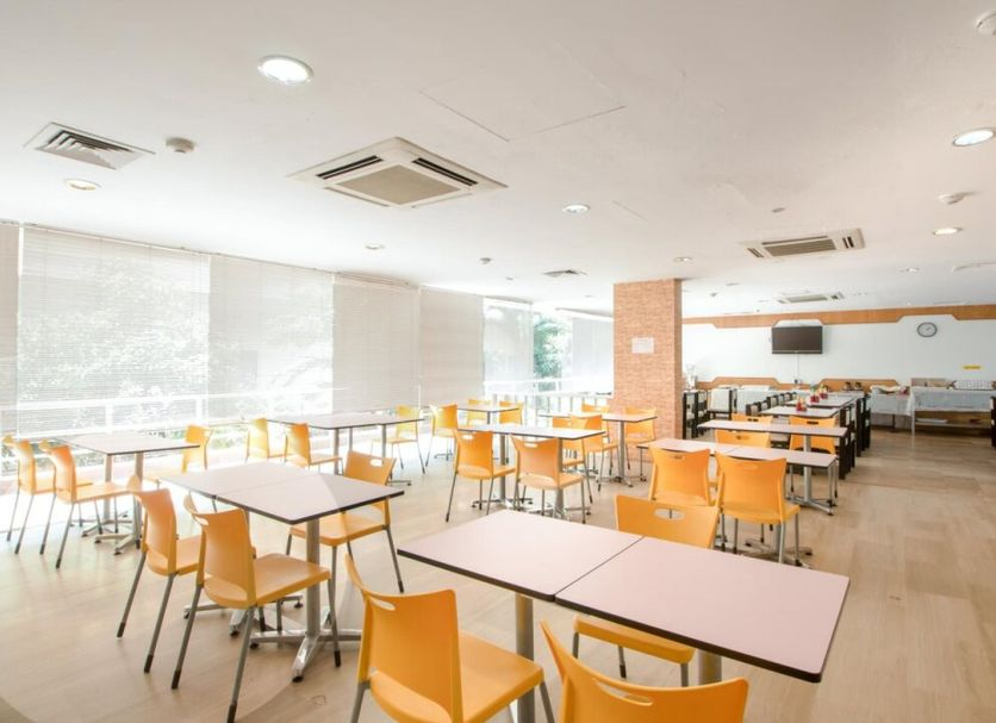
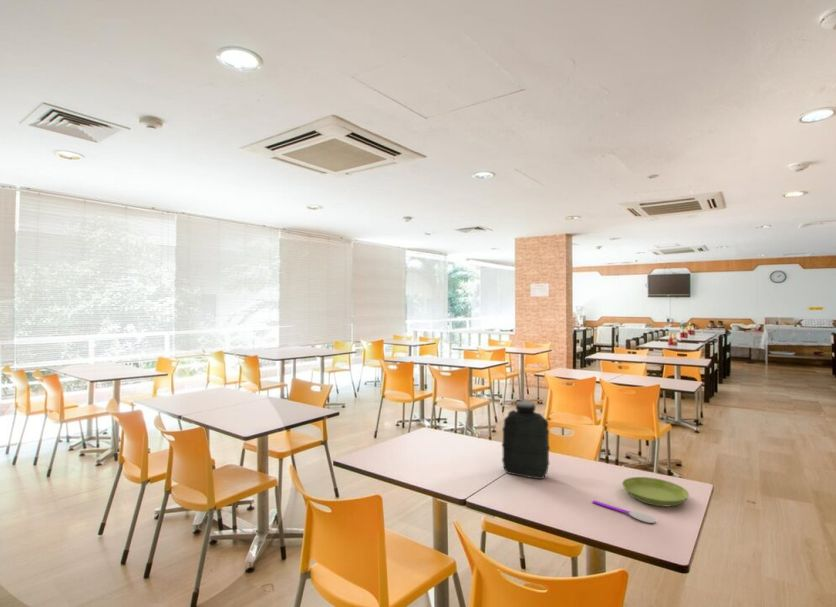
+ saucer (654, 492)
+ spoon (622, 510)
+ water jug (525, 438)
